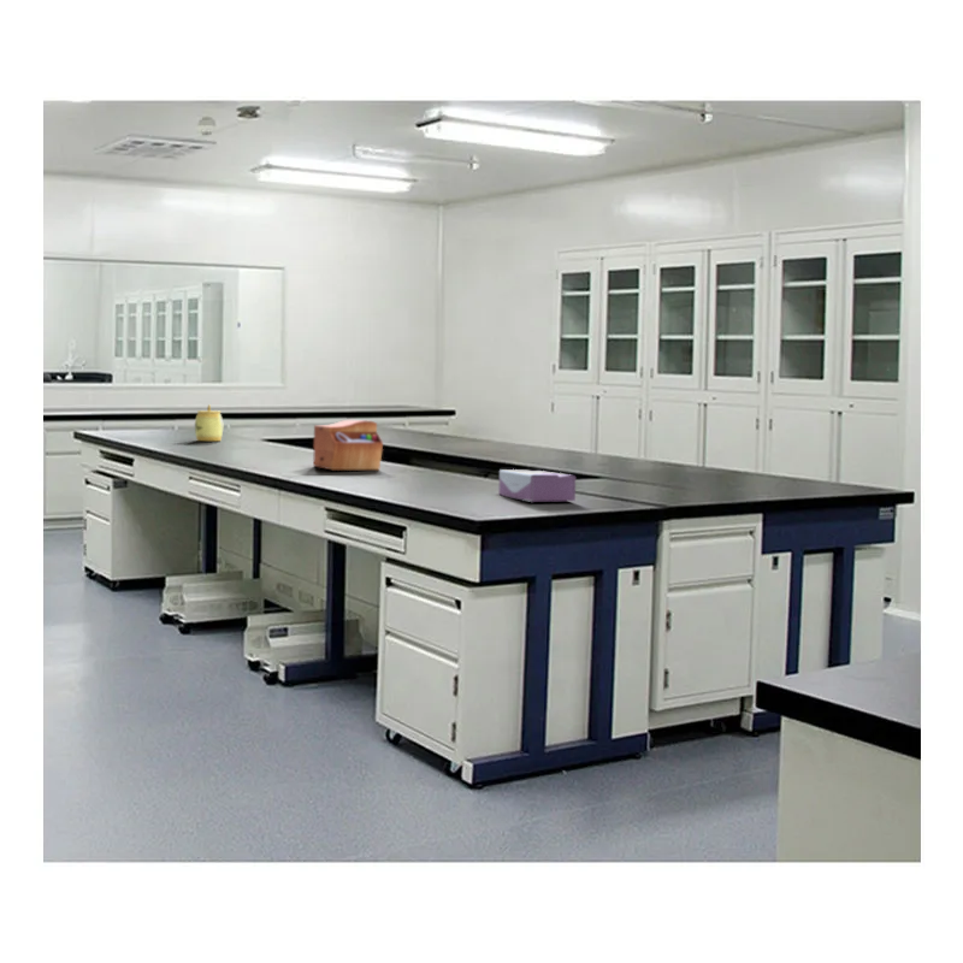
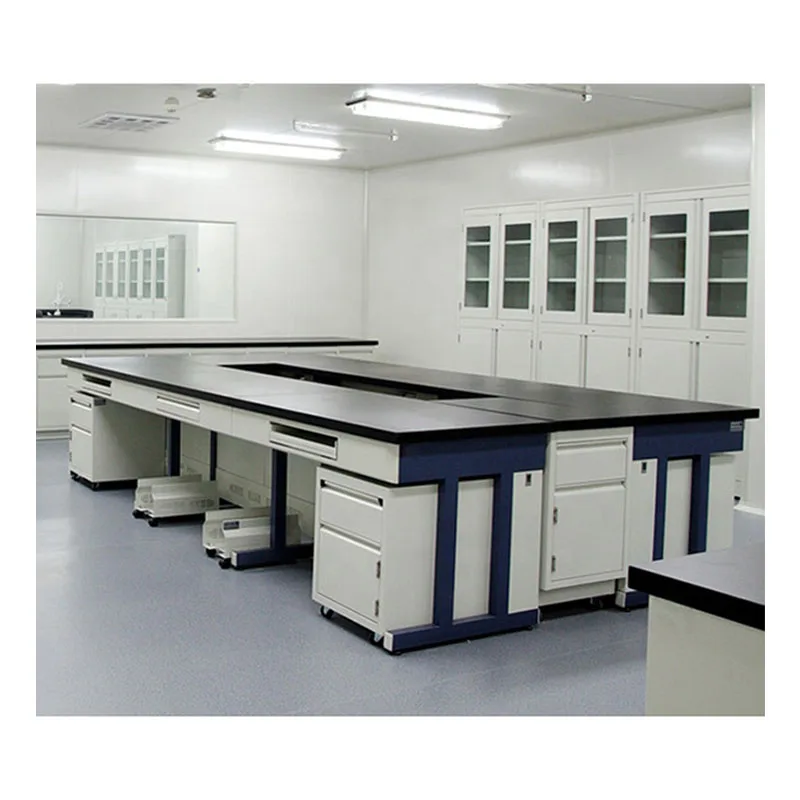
- sewing box (345, 444)
- jar (208, 421)
- tissue box (536, 484)
